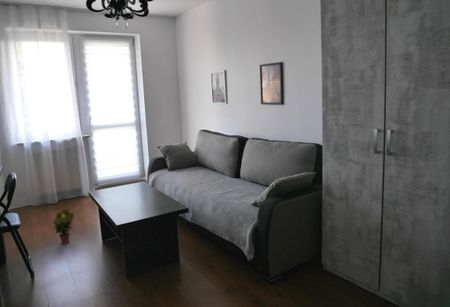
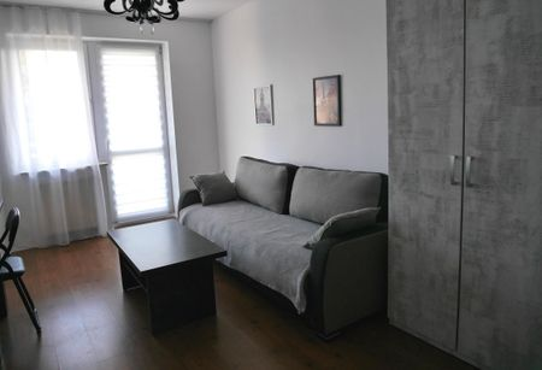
- potted plant (63, 225)
